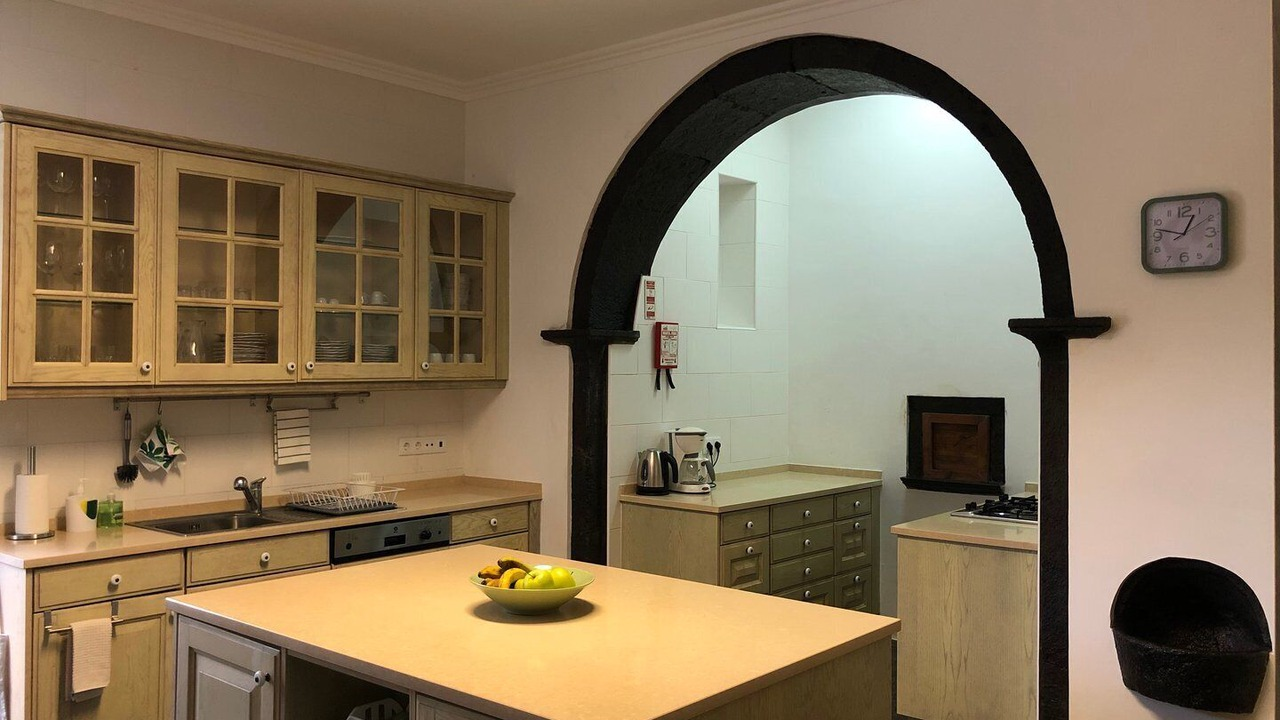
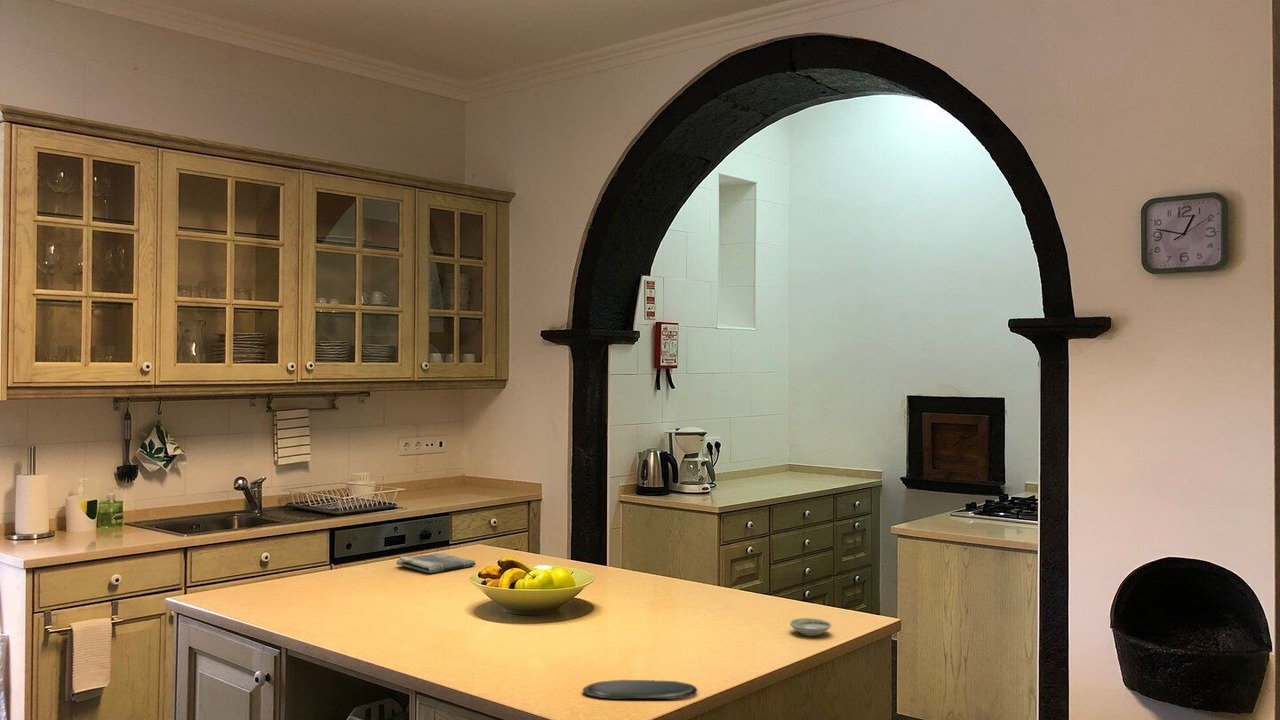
+ dish towel (435, 560)
+ saucer (810, 628)
+ oval tray (640, 689)
